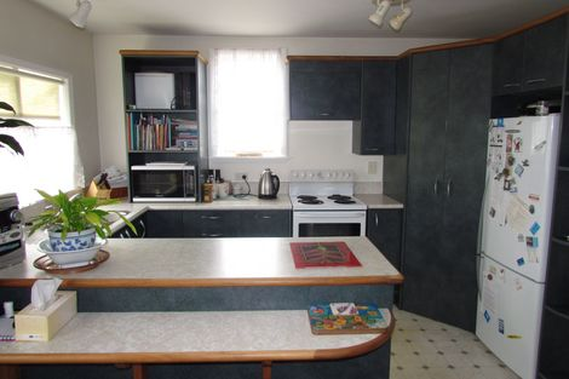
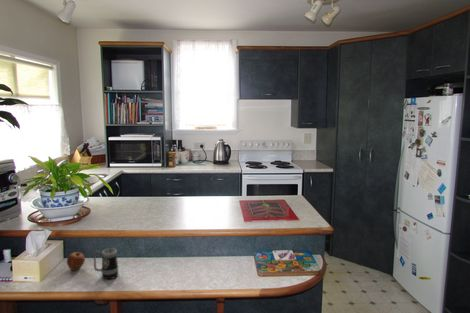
+ mug (106, 263)
+ apple (76, 260)
